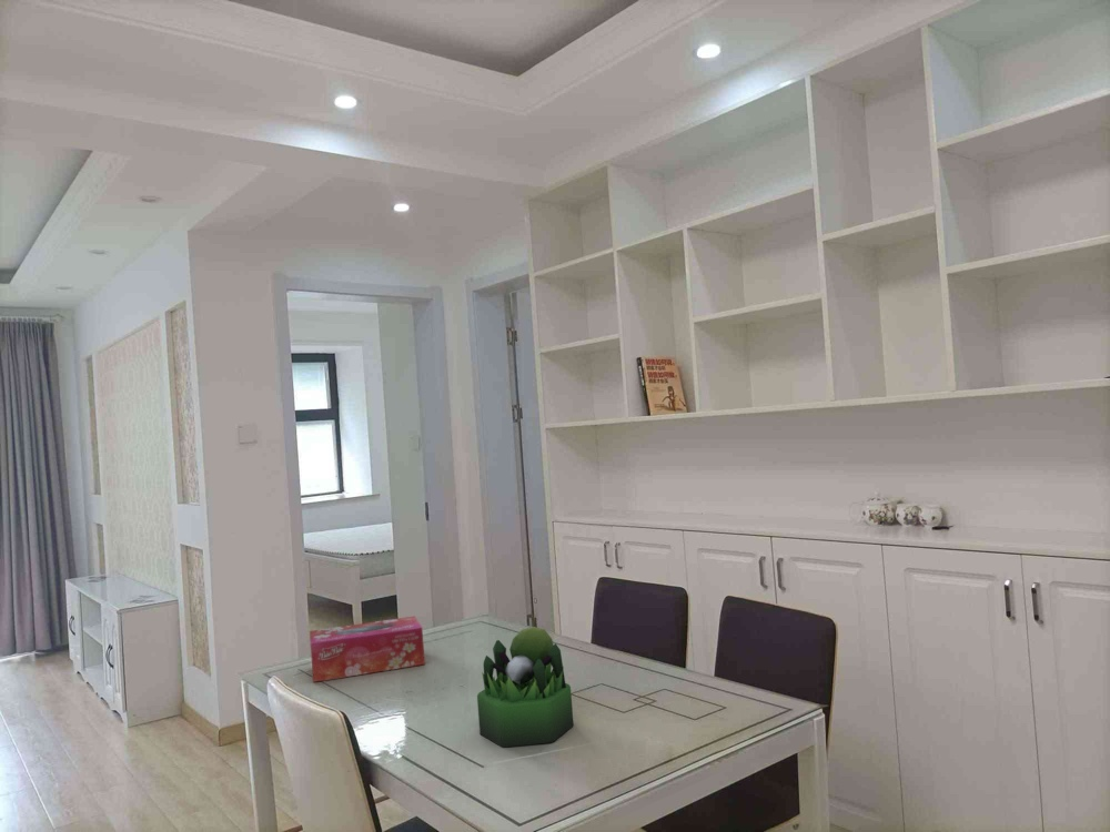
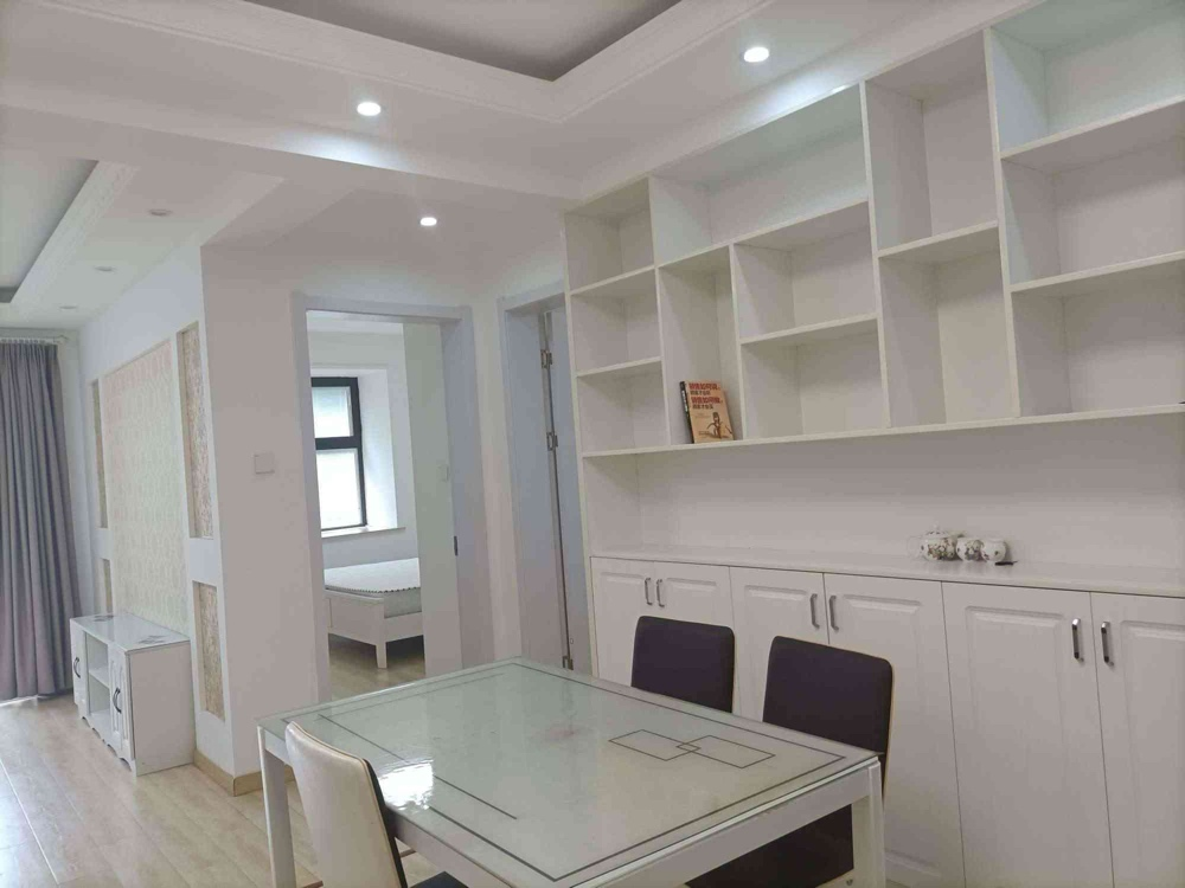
- plant (524, 681)
- tissue box (366, 647)
